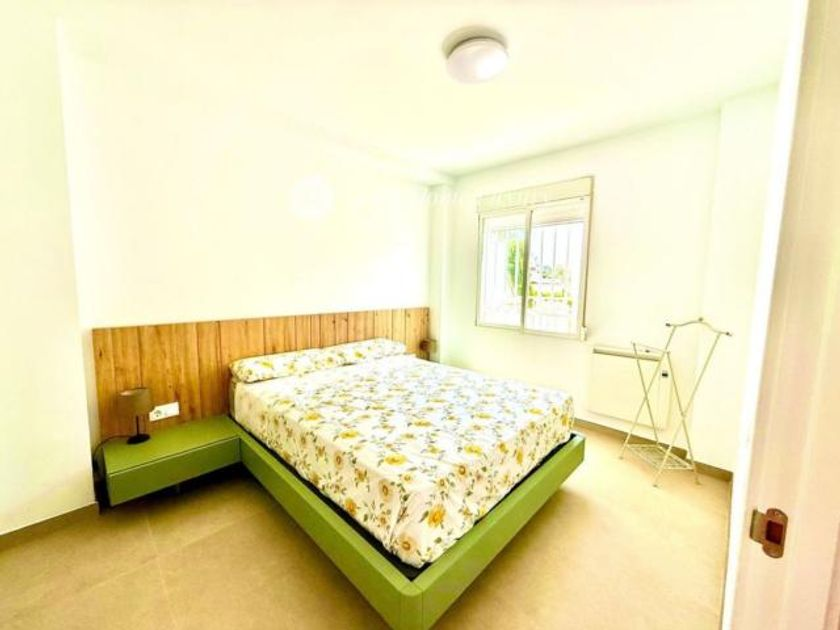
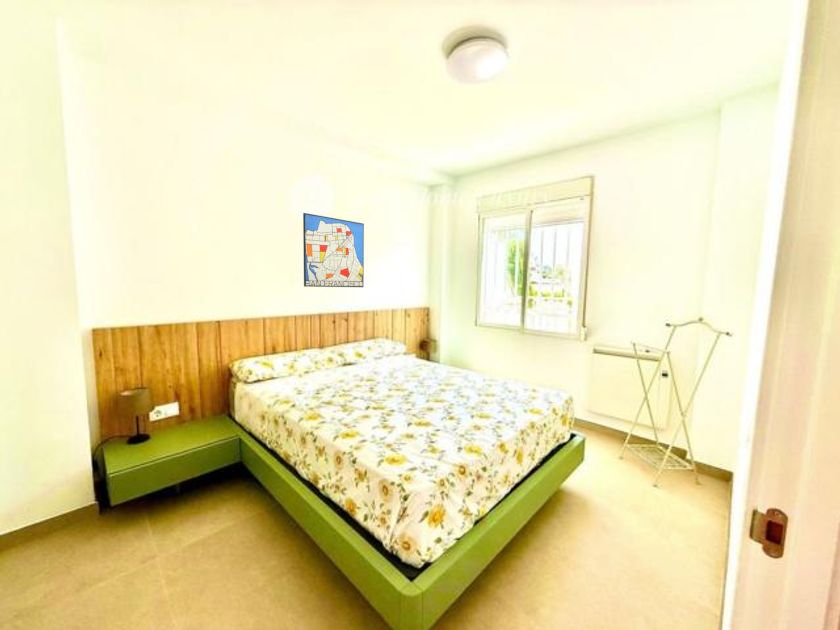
+ wall art (335, 253)
